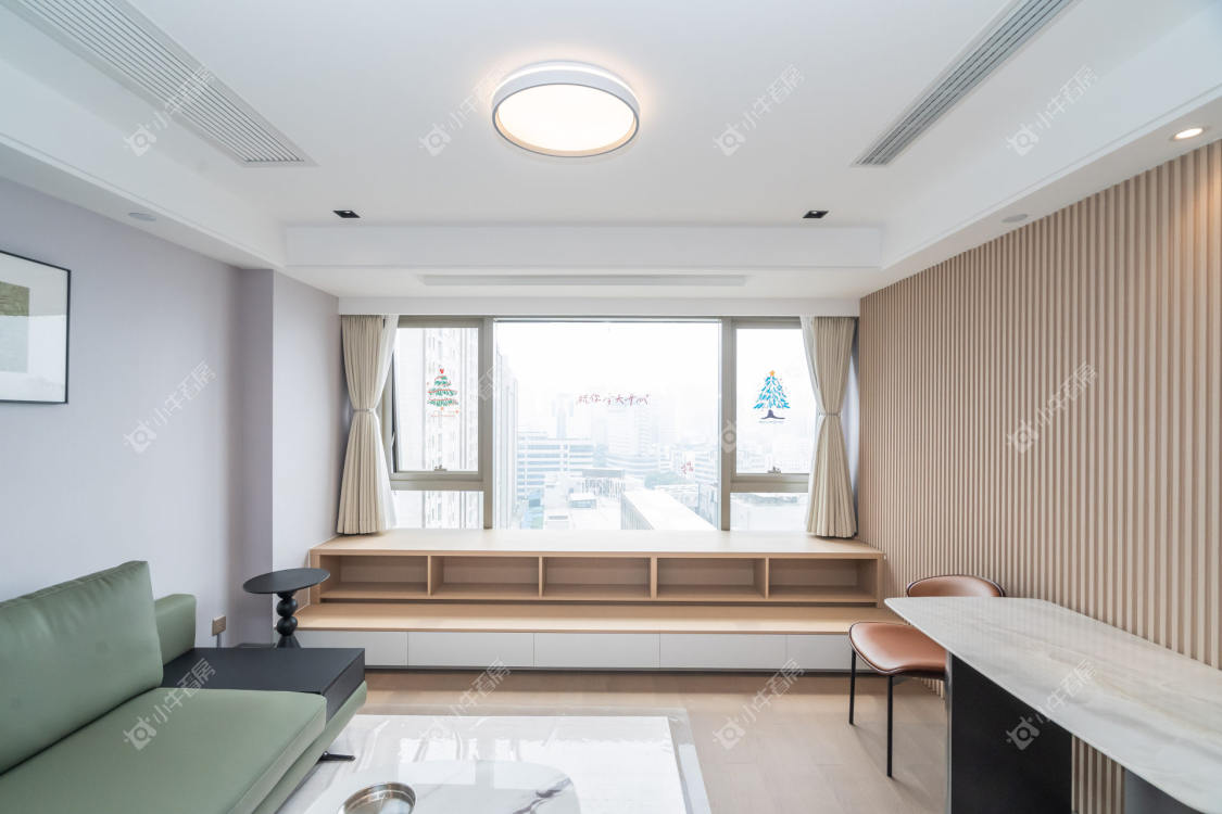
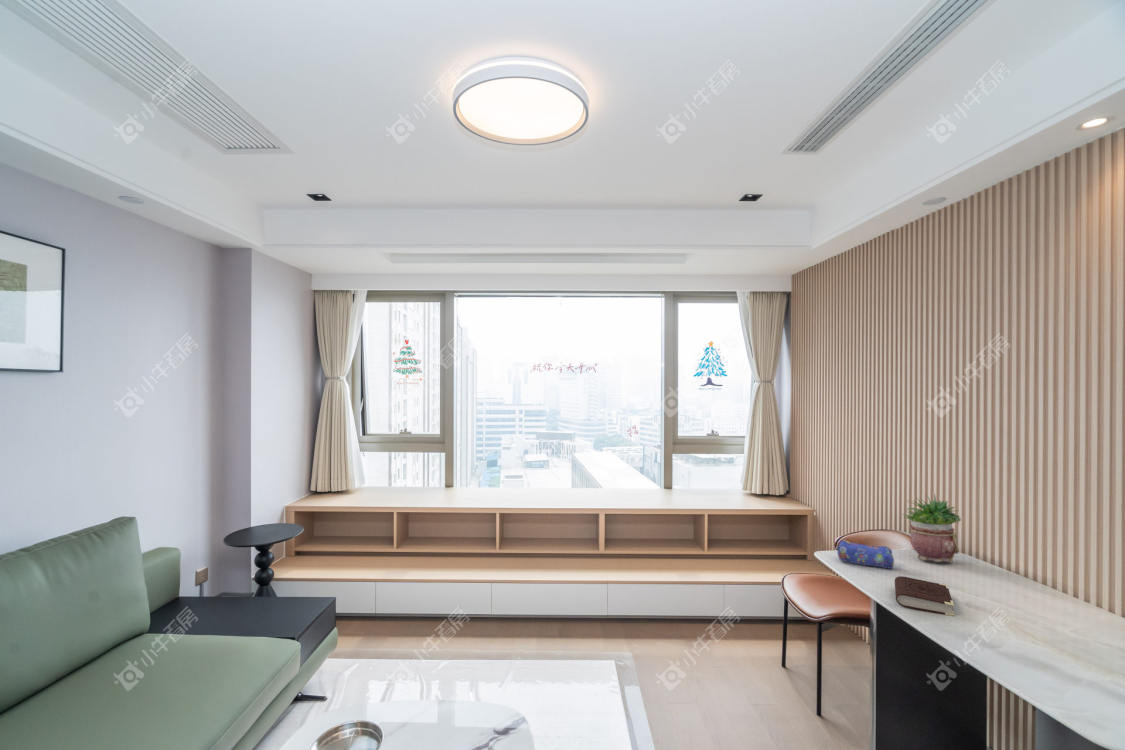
+ pencil case (864, 553)
+ potted plant (930, 526)
+ book (922, 594)
